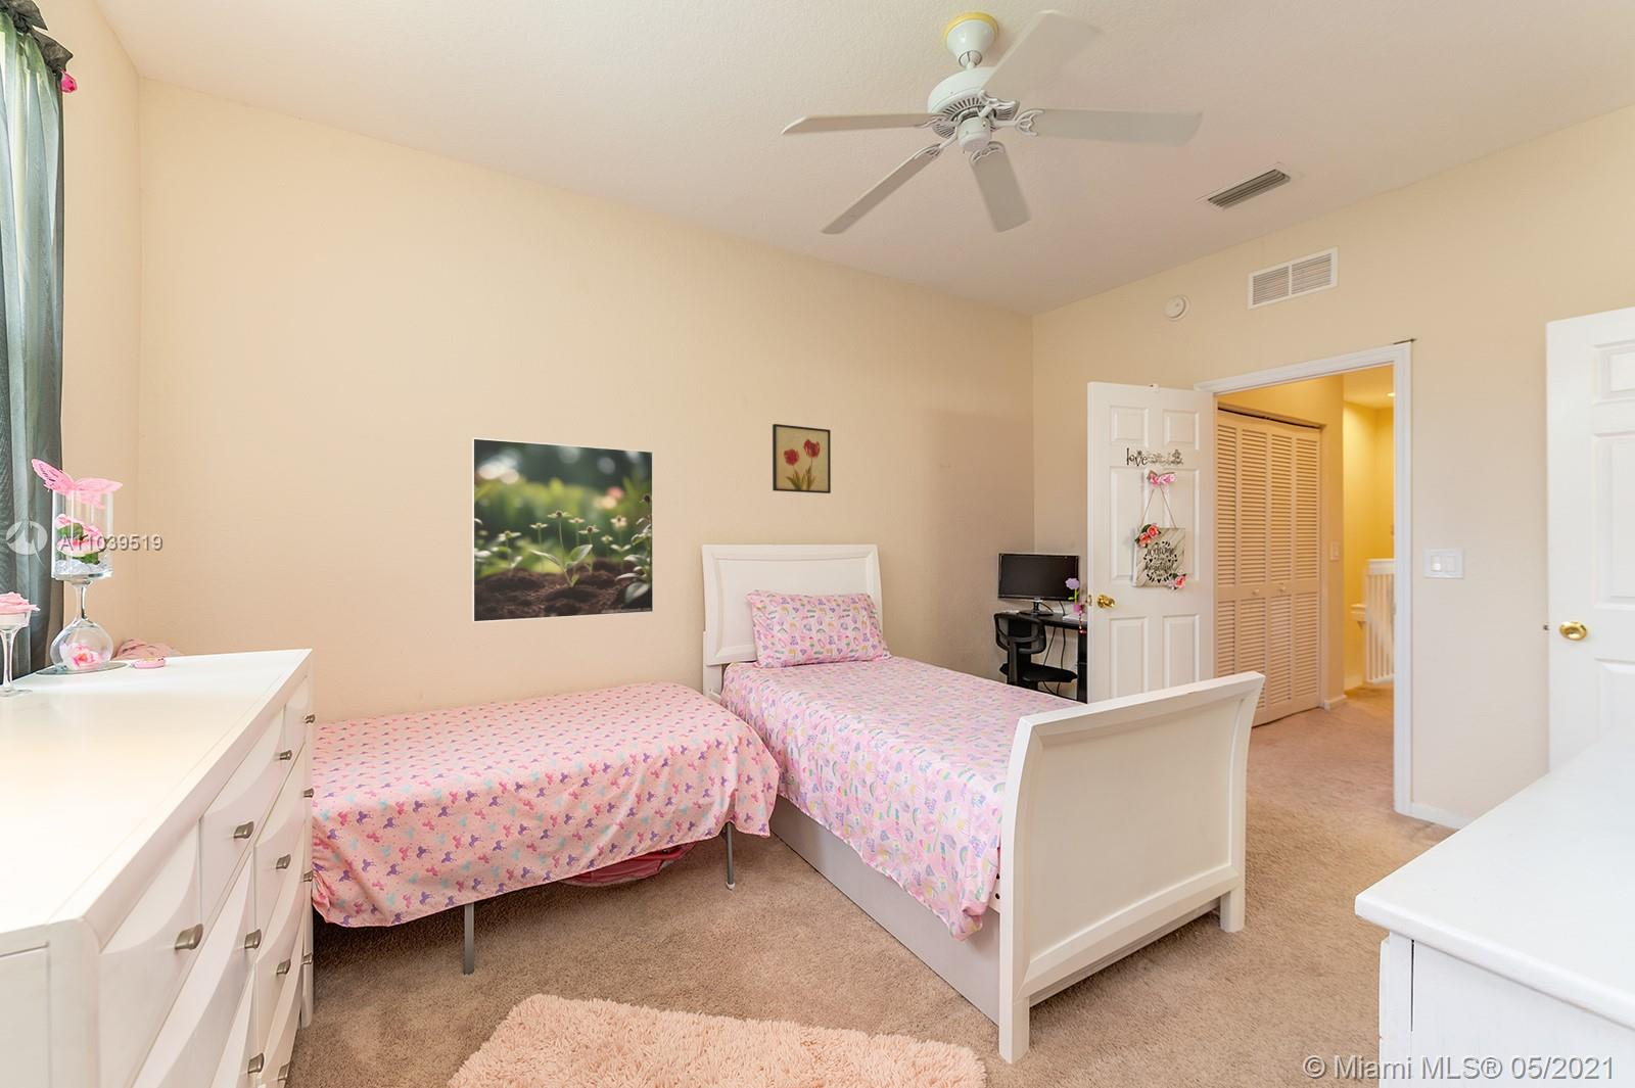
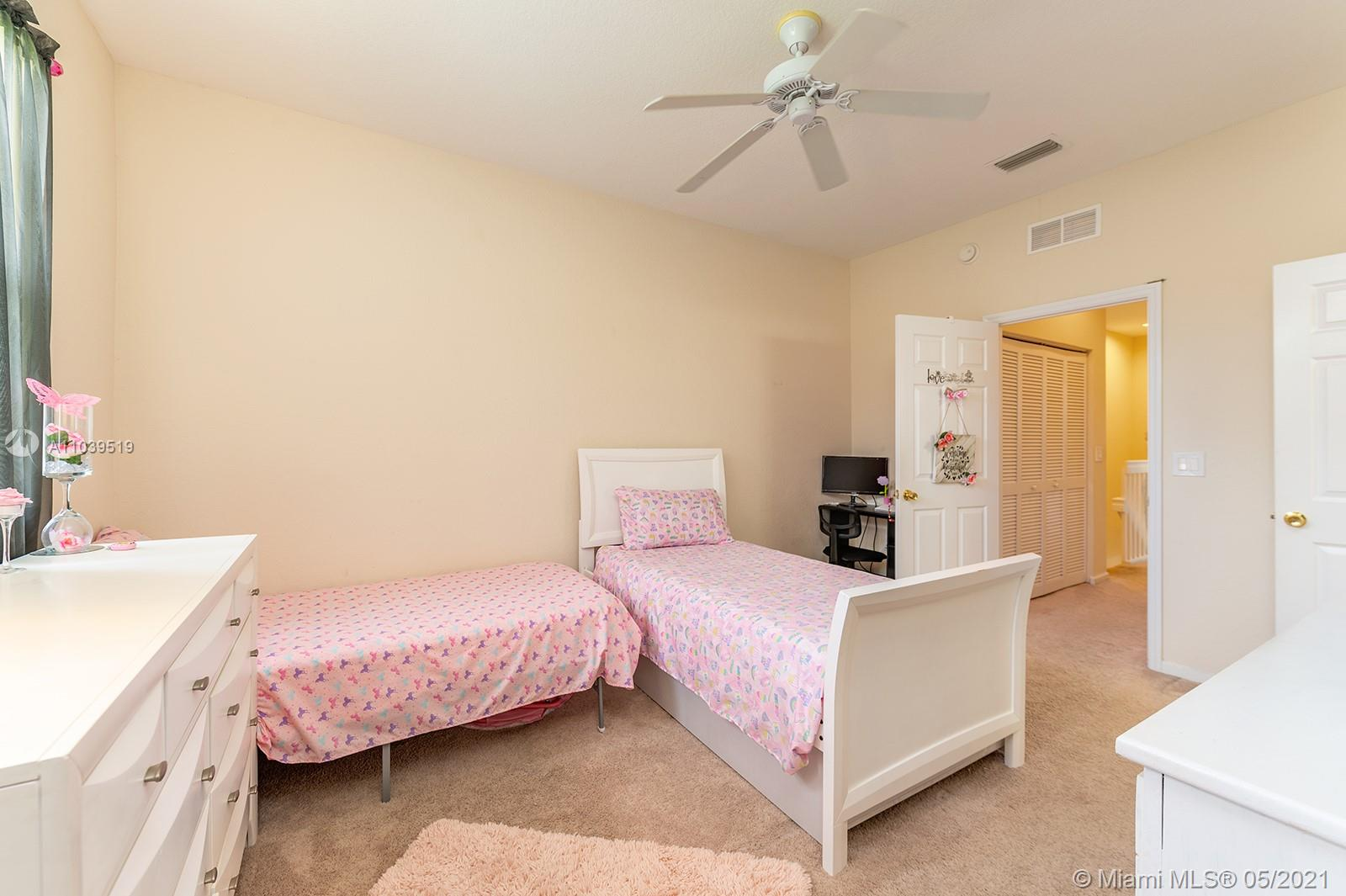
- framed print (568, 531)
- wall art (802, 460)
